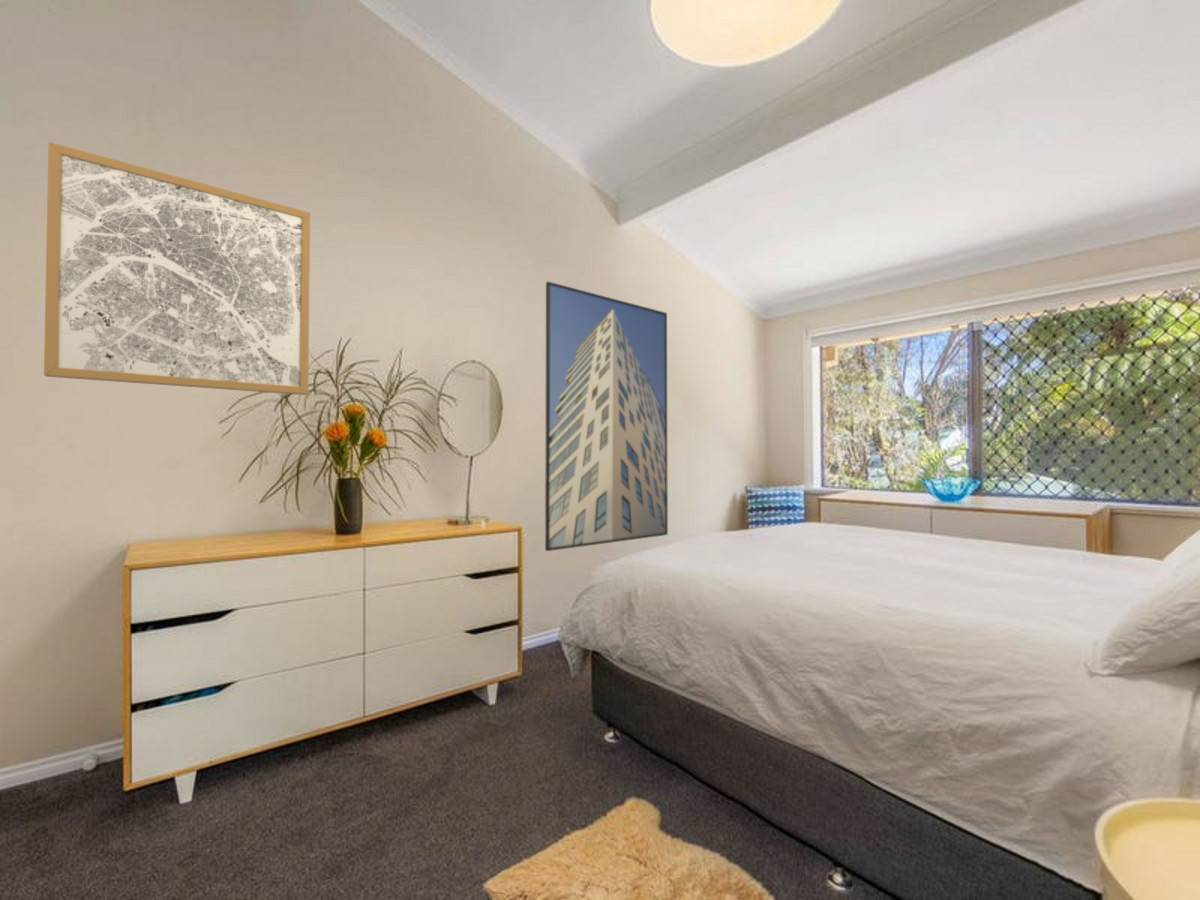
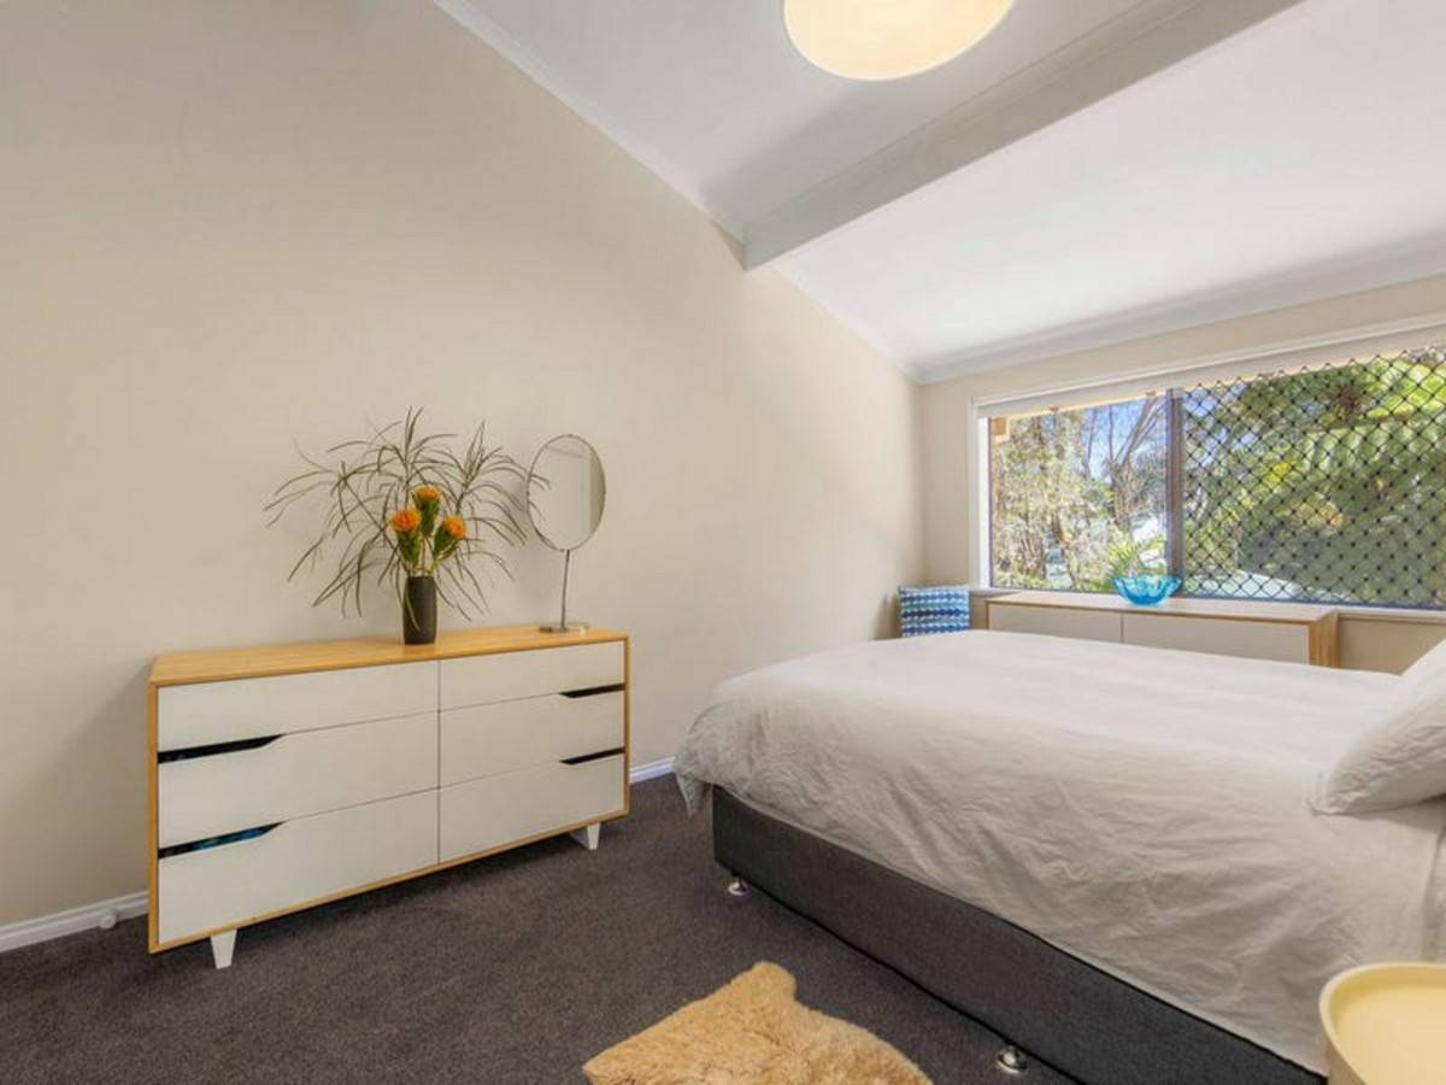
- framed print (612, 419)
- wall art (193, 284)
